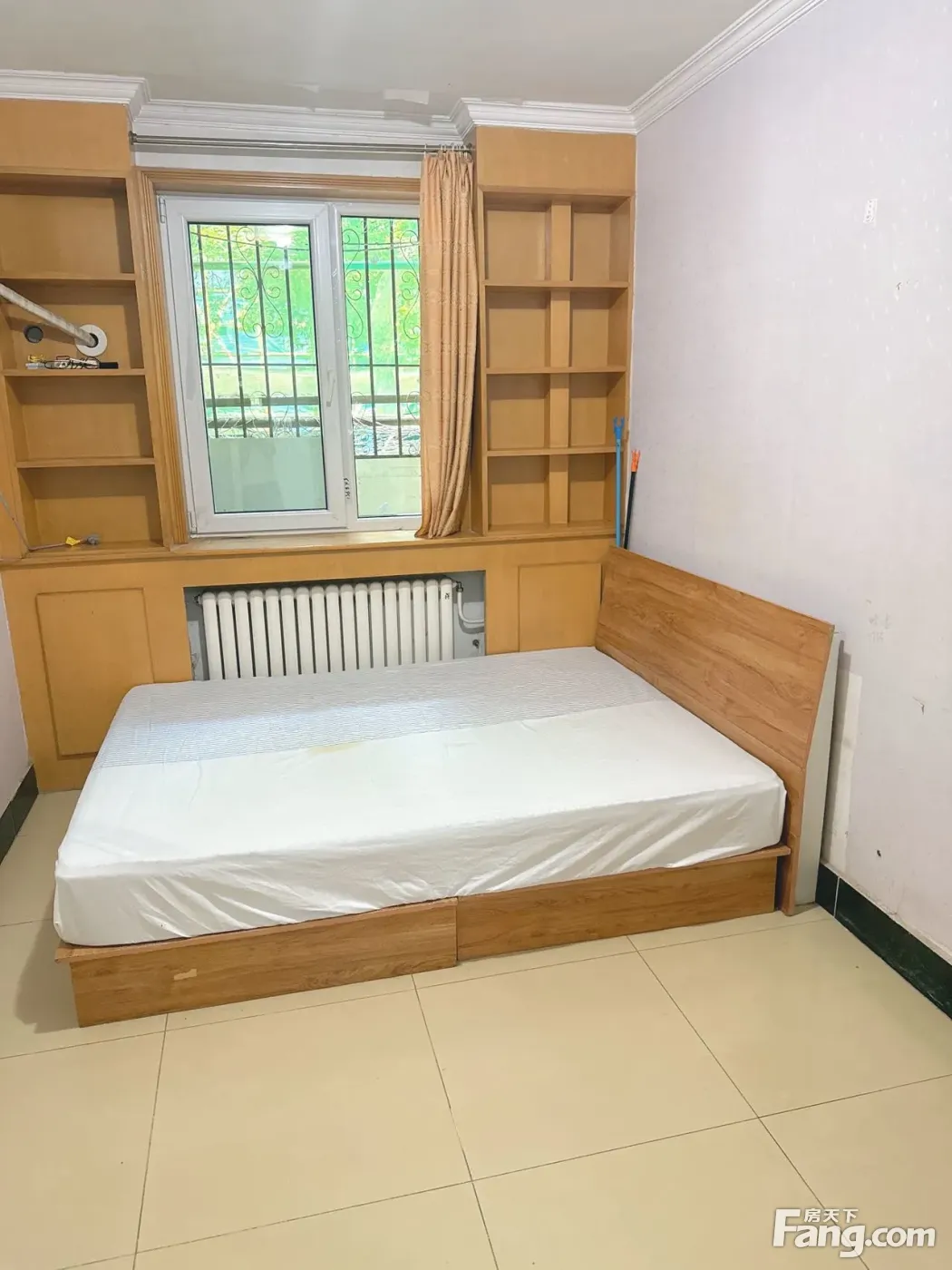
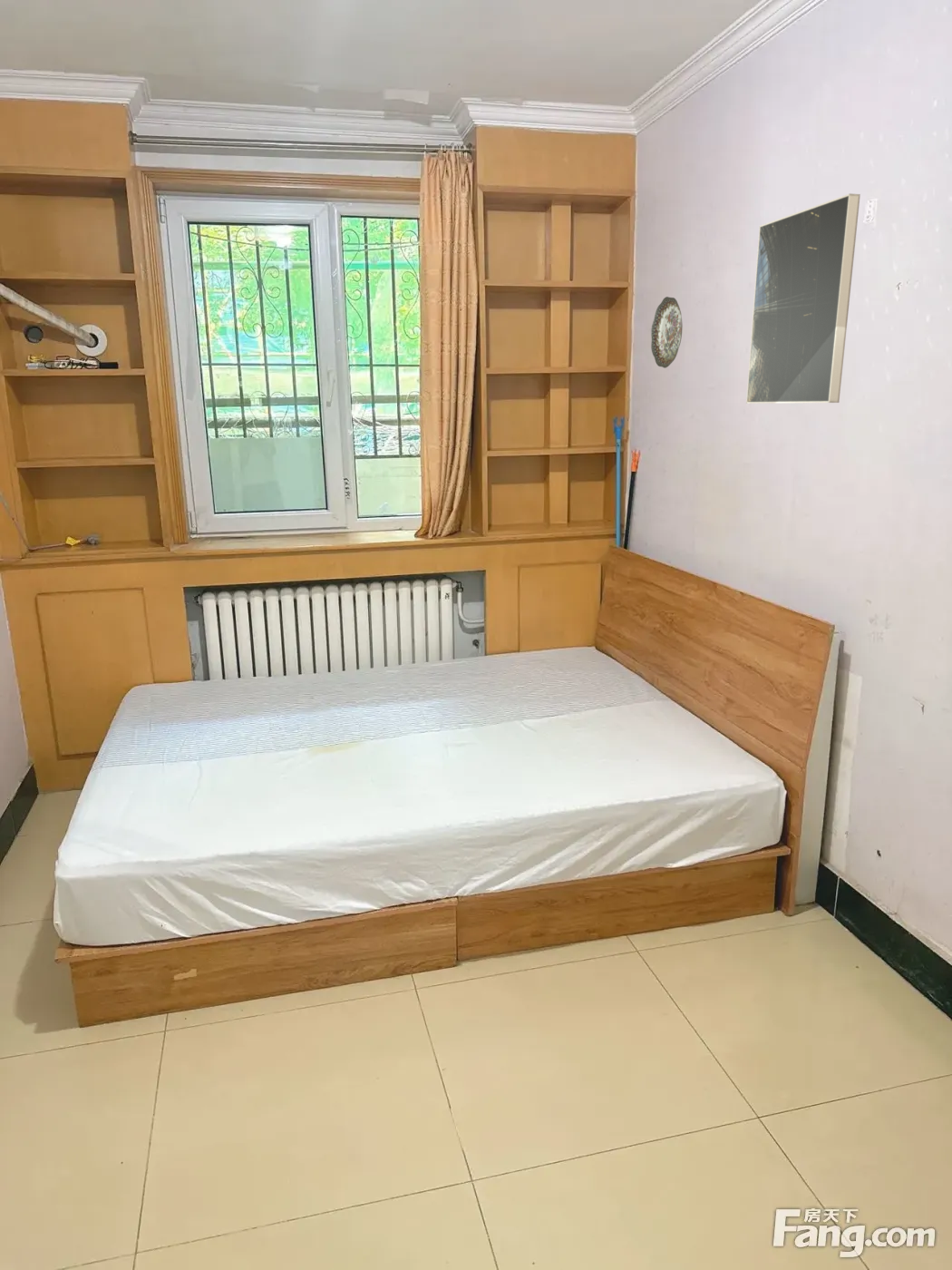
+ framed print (797, 309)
+ decorative plate (668, 332)
